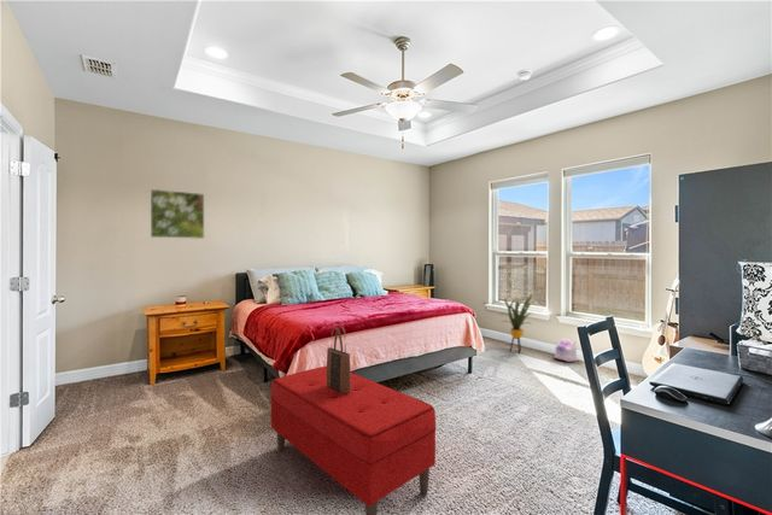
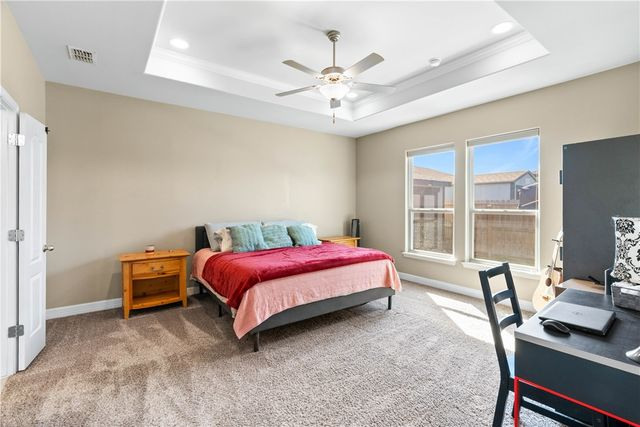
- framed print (177, 215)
- bench (345, 429)
- tote bag (338, 358)
- plush toy (566, 349)
- house plant (520, 322)
